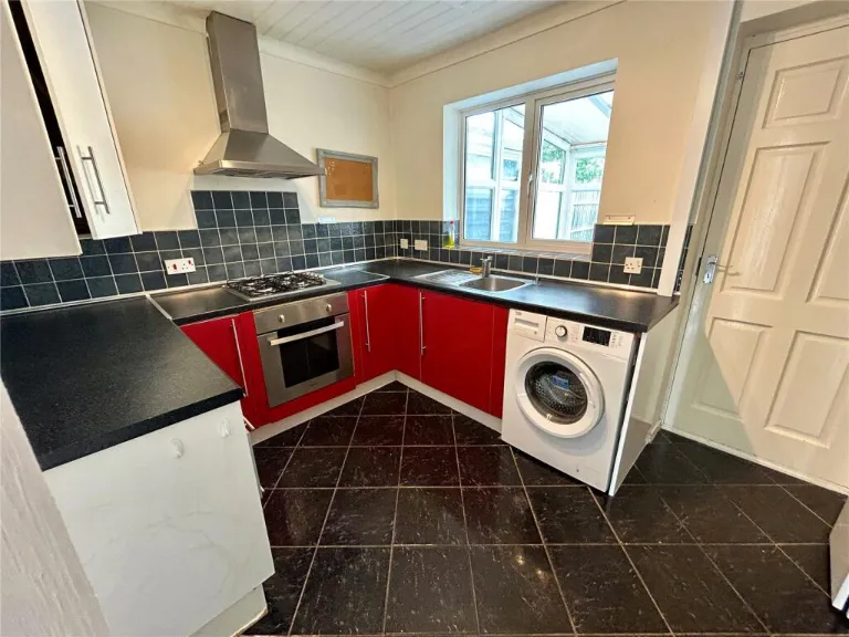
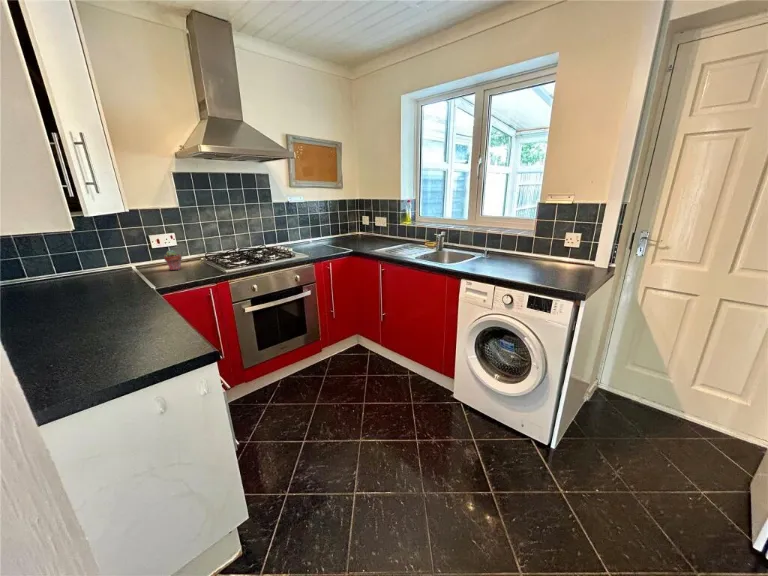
+ potted succulent (173, 259)
